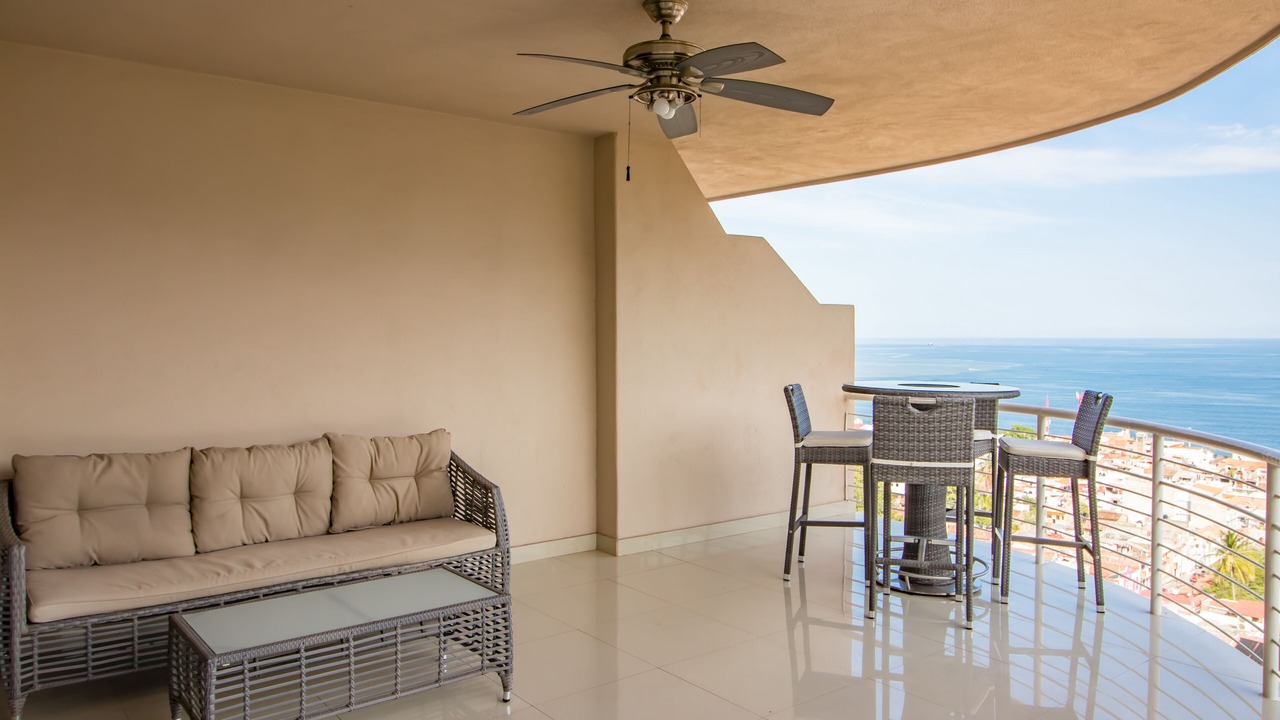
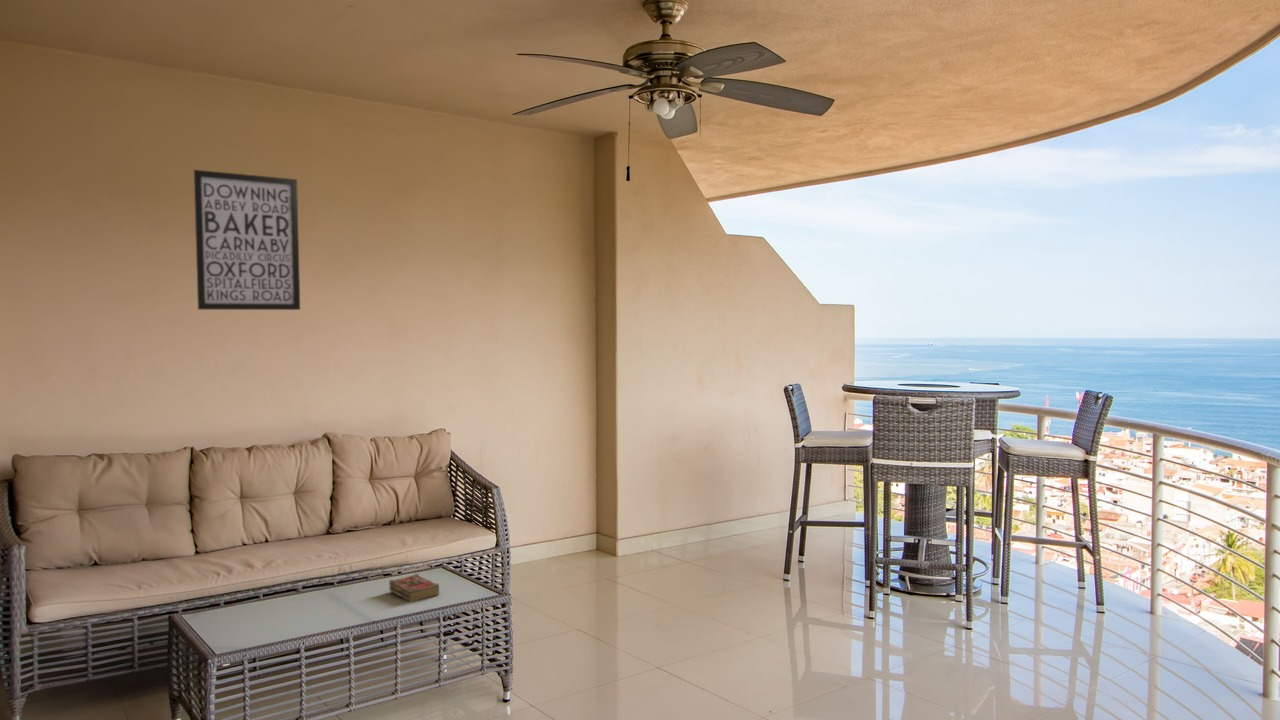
+ wall art (248, 242)
+ book (413, 587)
